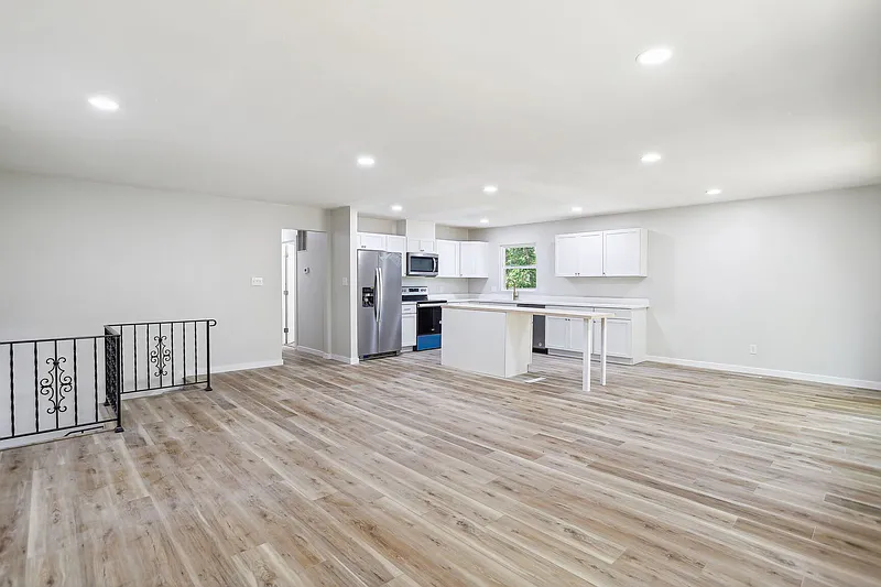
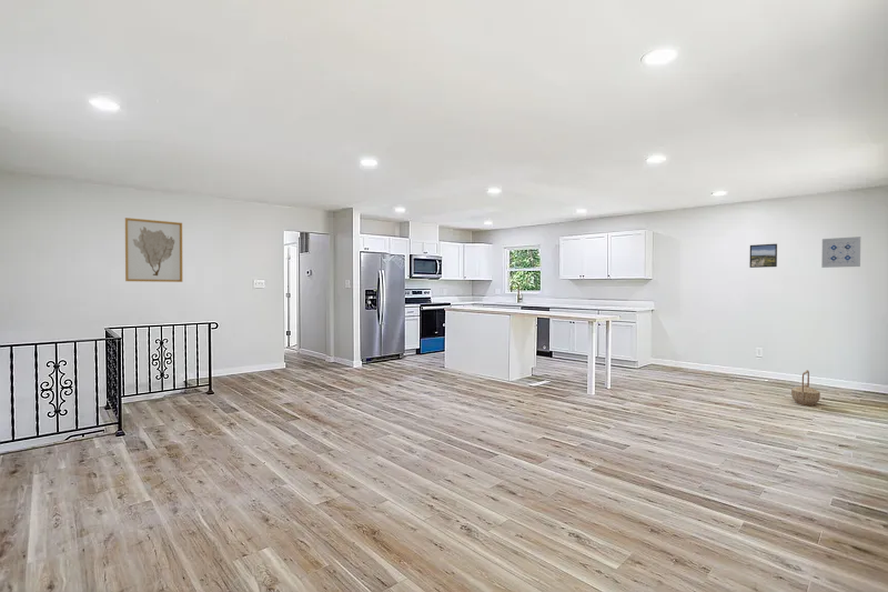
+ wall art (154, 251)
+ wall art (840, 252)
+ basket (805, 387)
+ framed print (763, 255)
